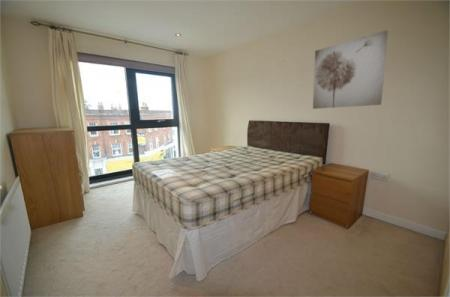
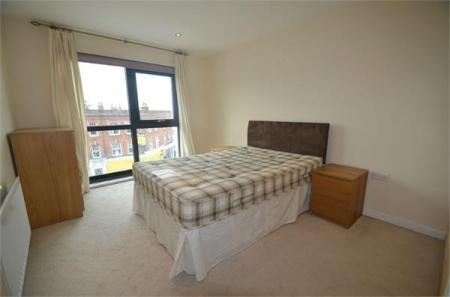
- wall art (345, 75)
